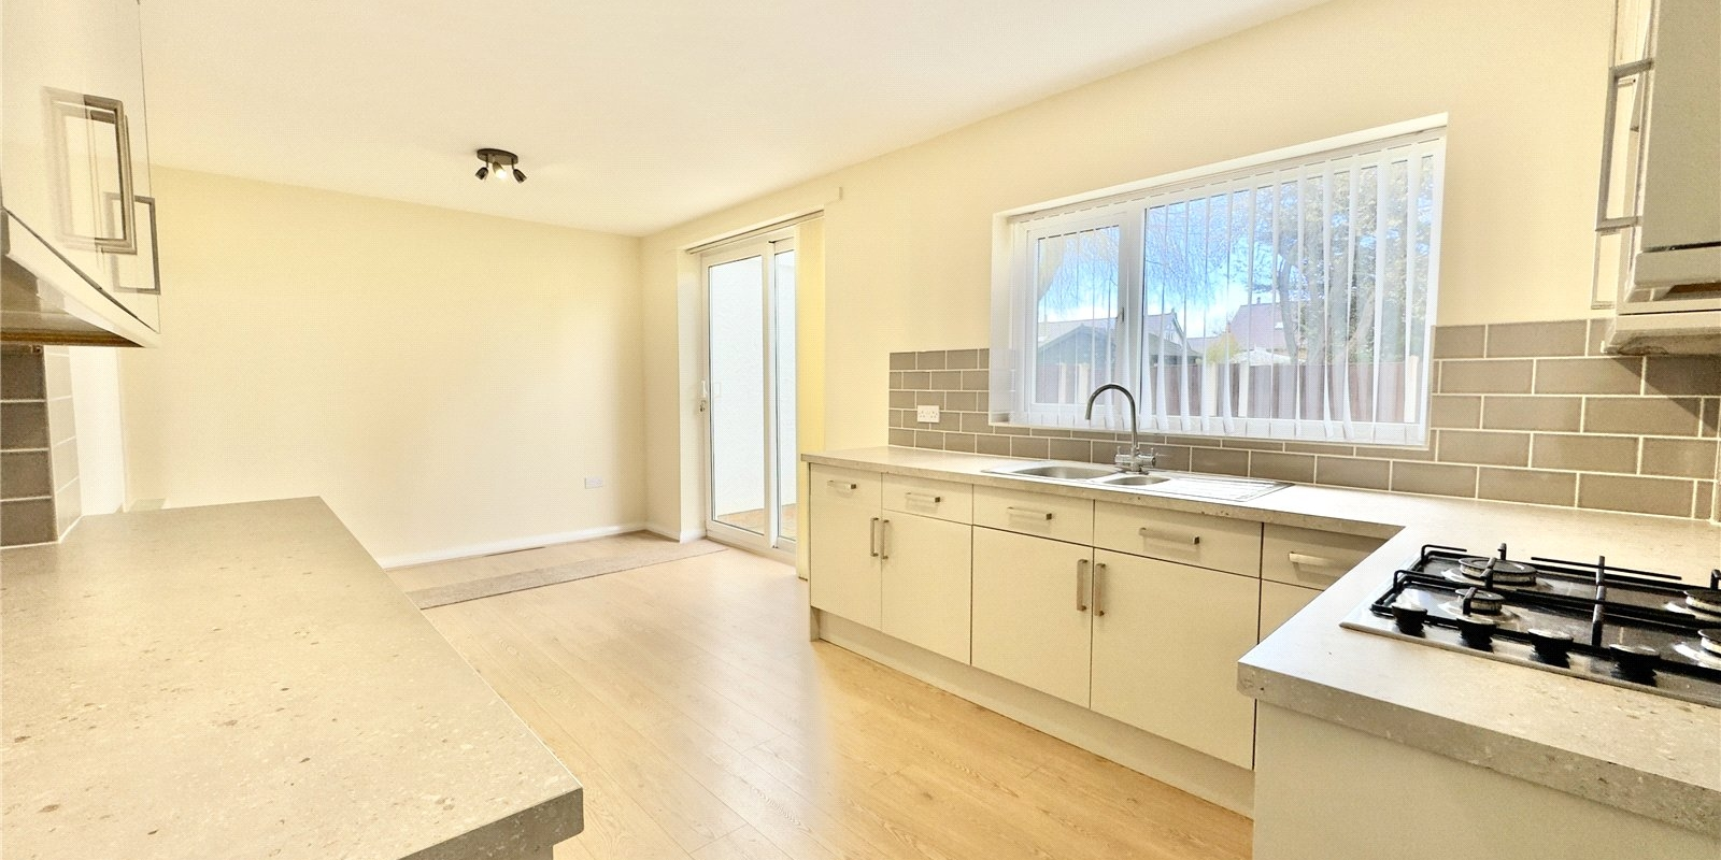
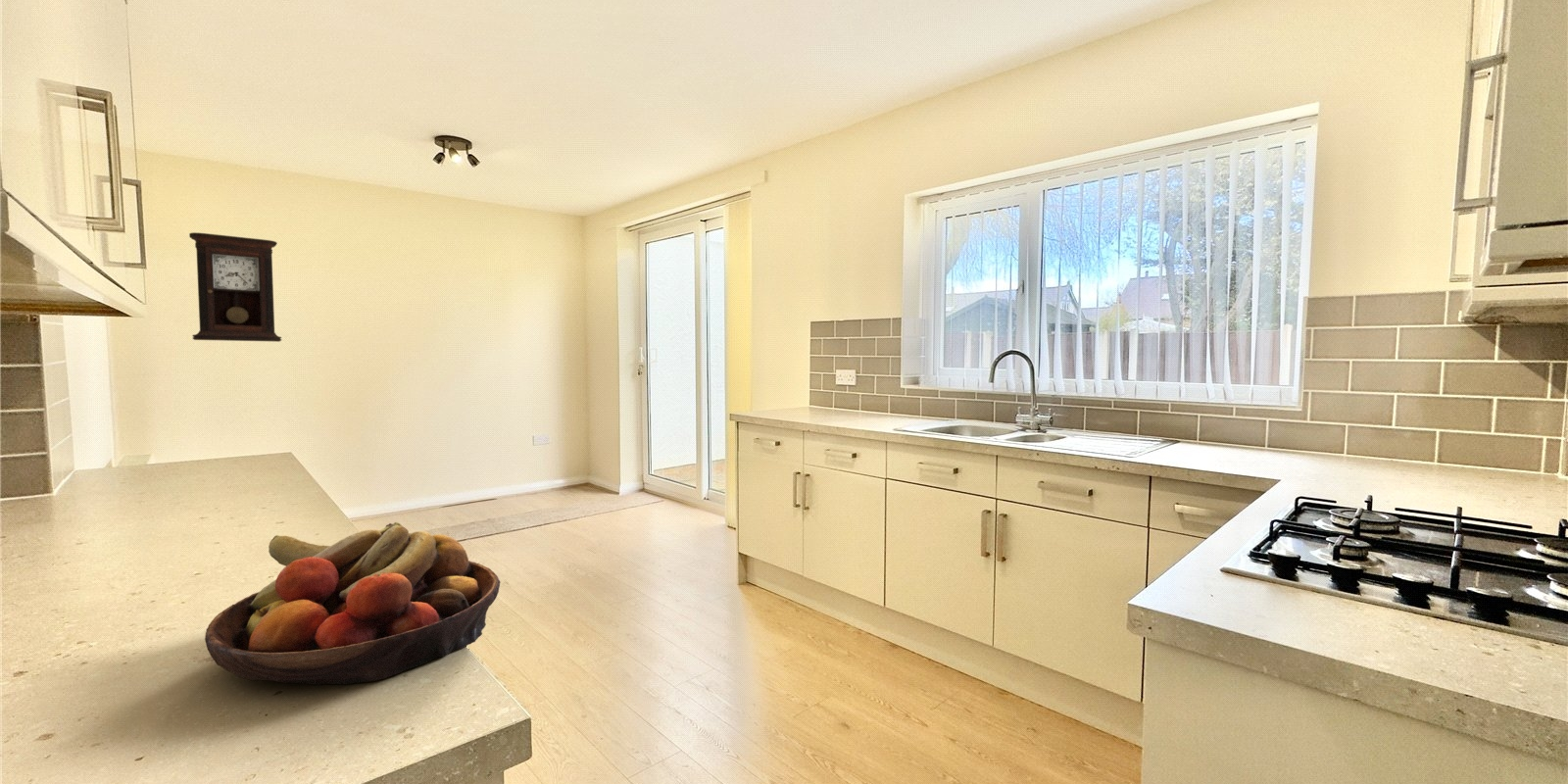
+ pendulum clock (236, 289)
+ fruit bowl (364, 587)
